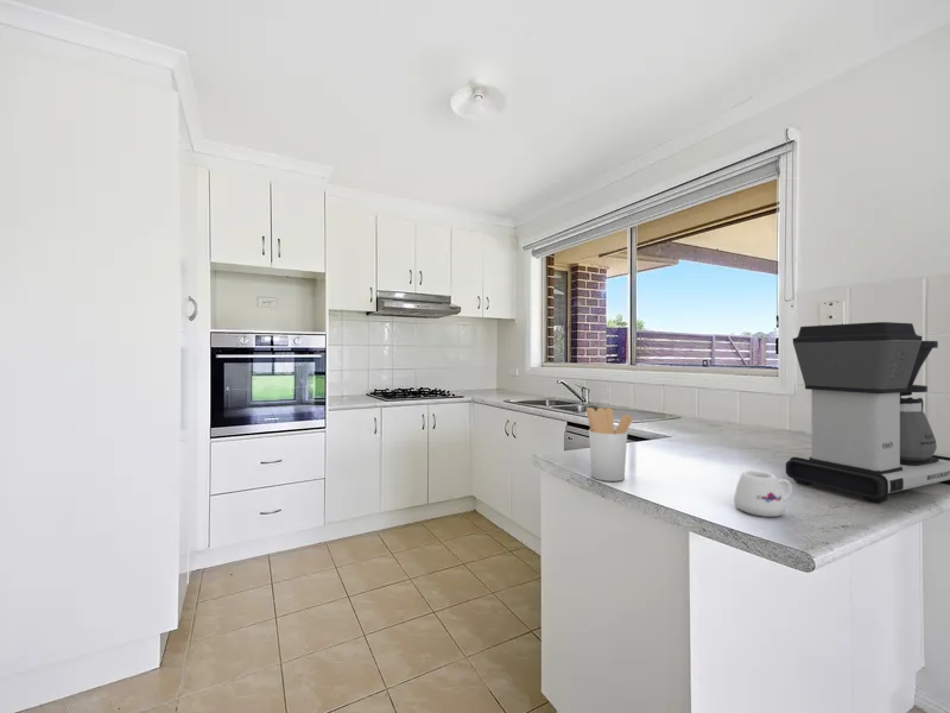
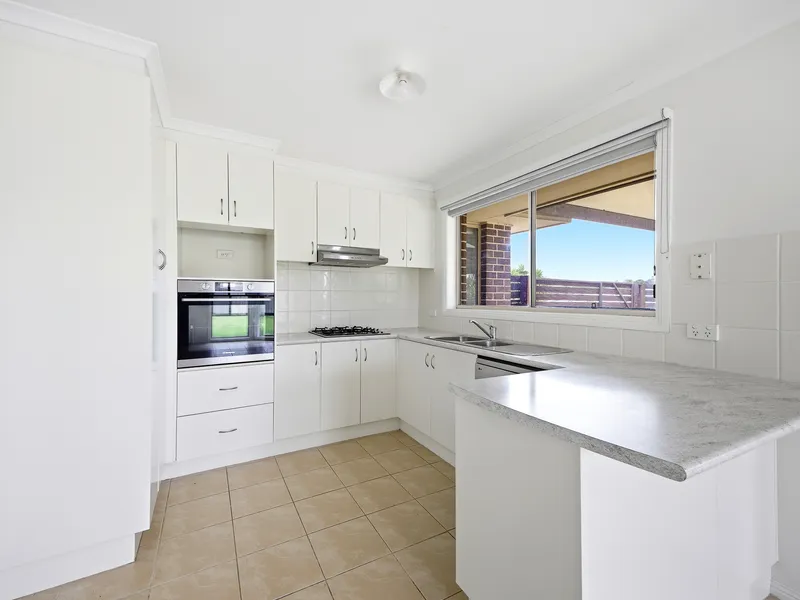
- utensil holder (604, 440)
- mug (765, 492)
- coffee maker (876, 404)
